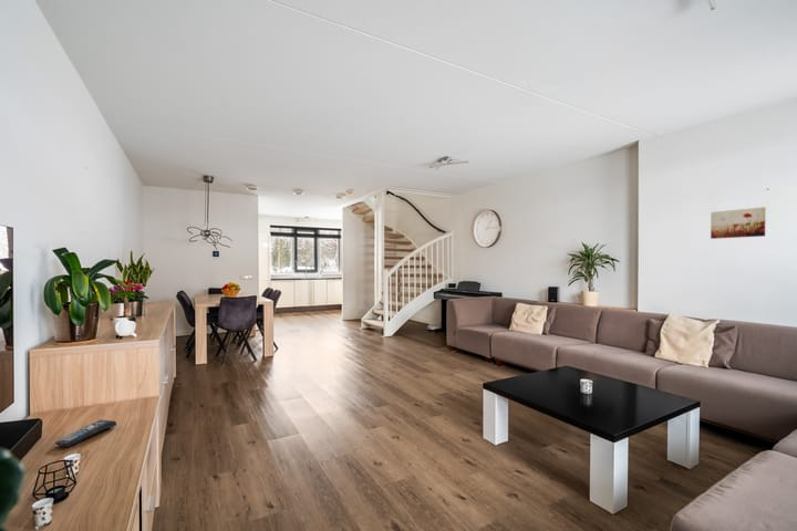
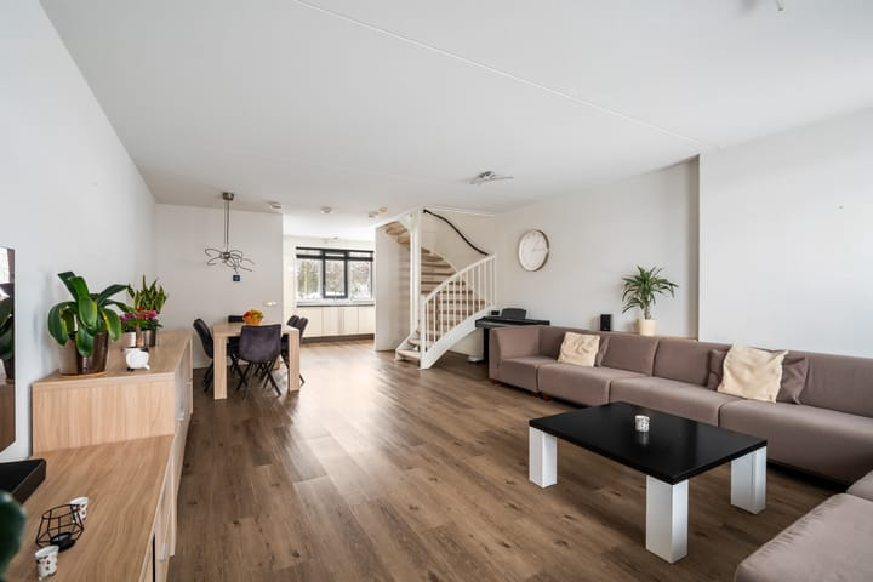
- wall art (736, 223)
- remote control (87, 431)
